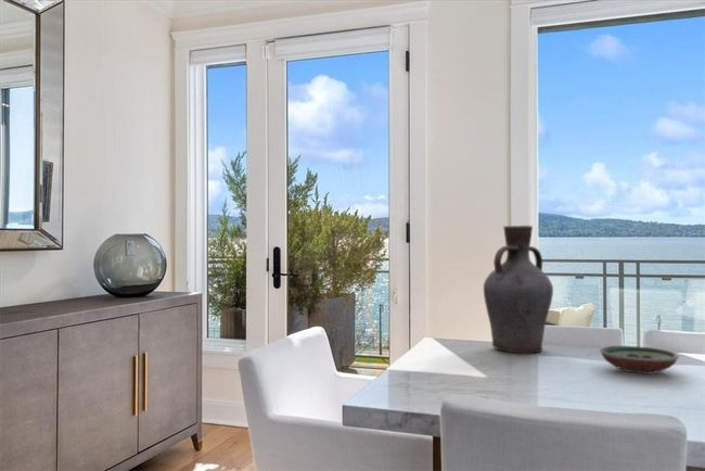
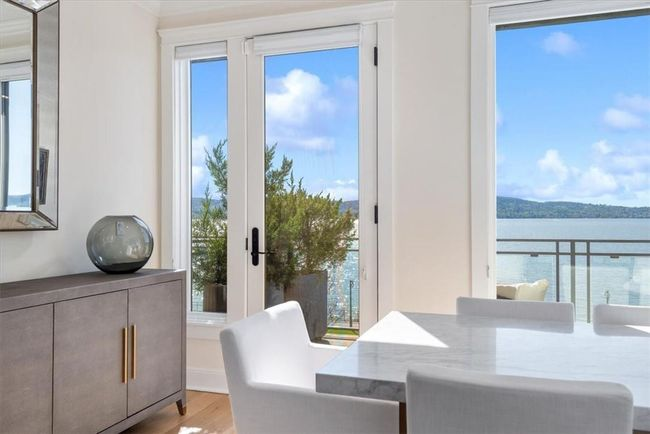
- decorative bowl (638, 360)
- vase (517, 287)
